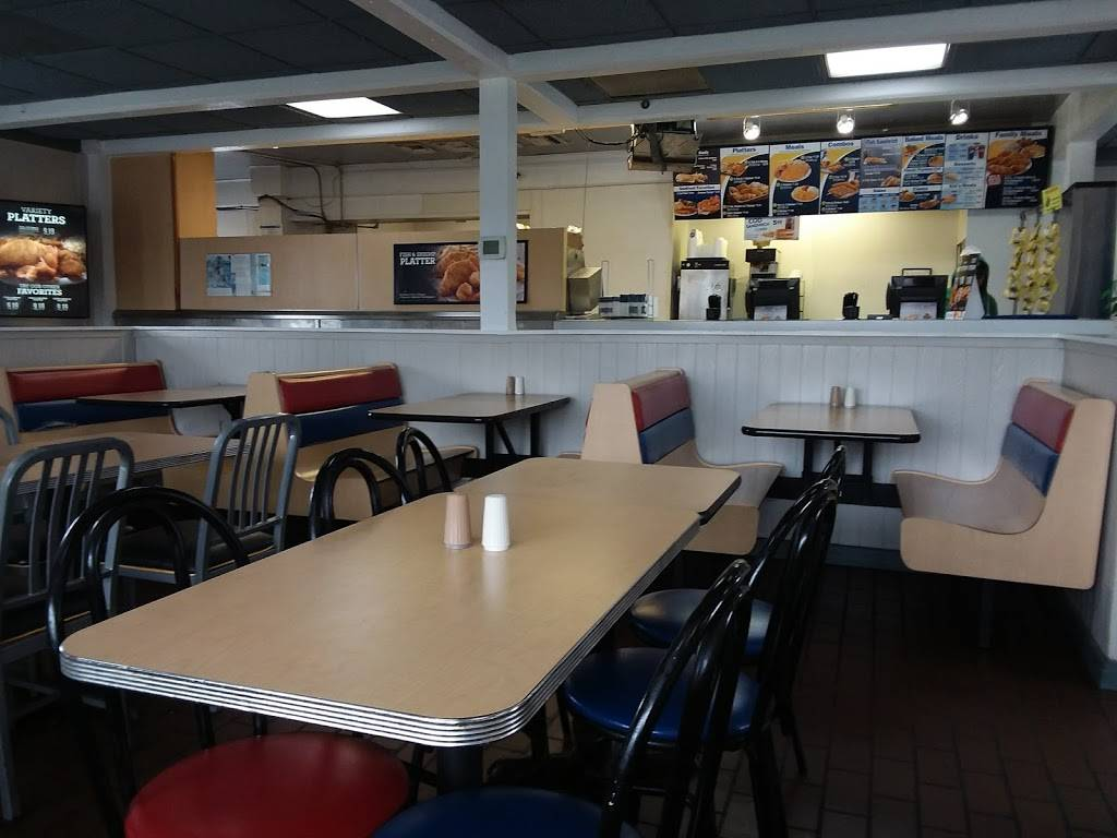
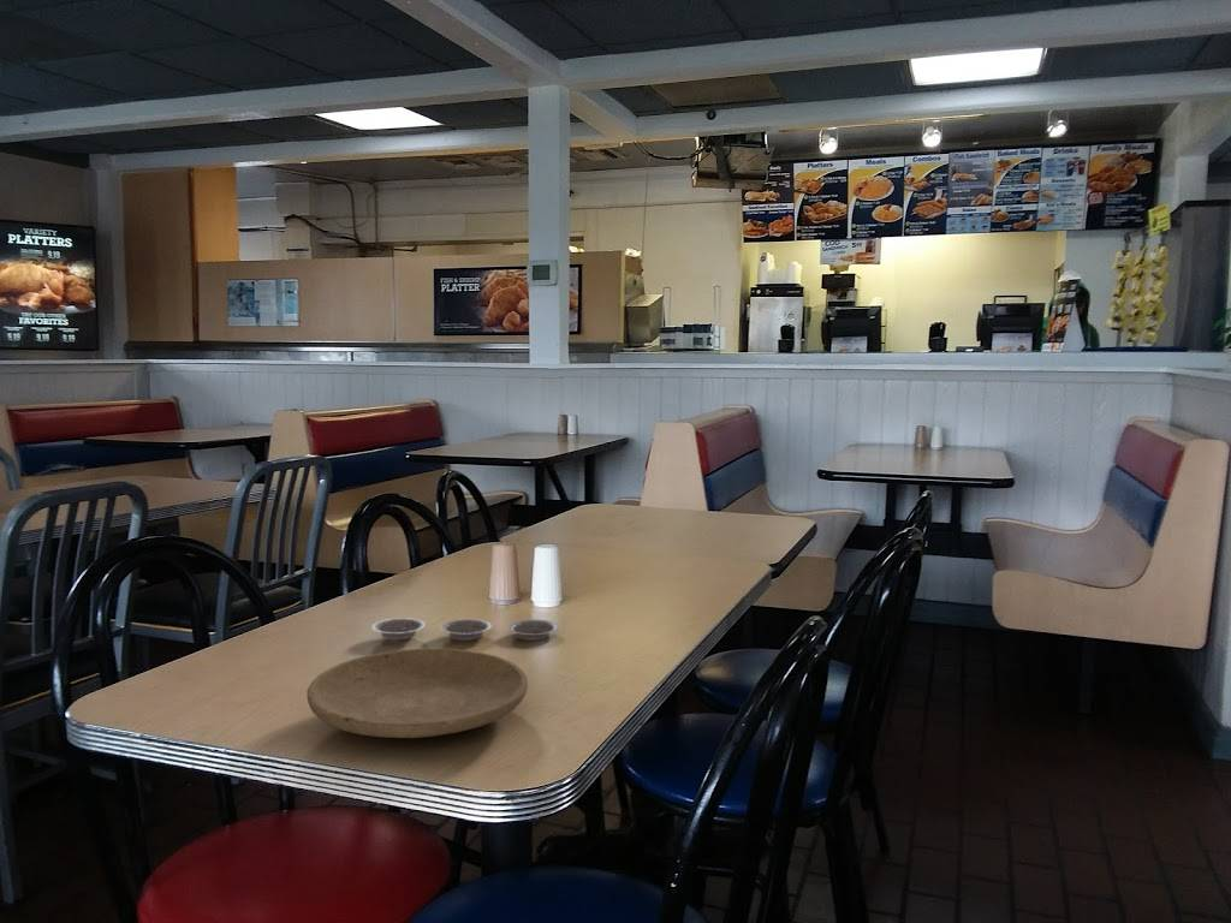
+ plate (420, 698)
+ plate (465, 630)
